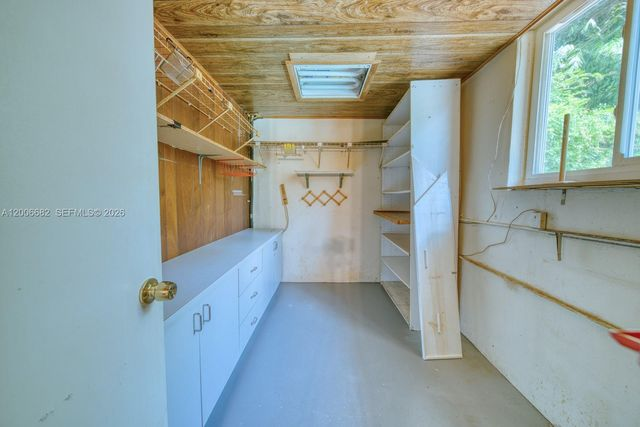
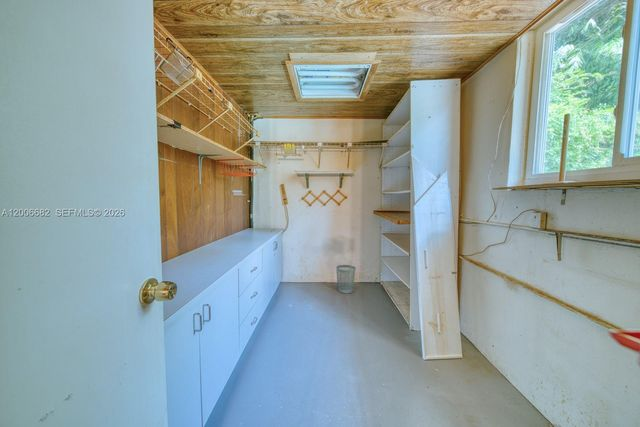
+ wastebasket (345, 278)
